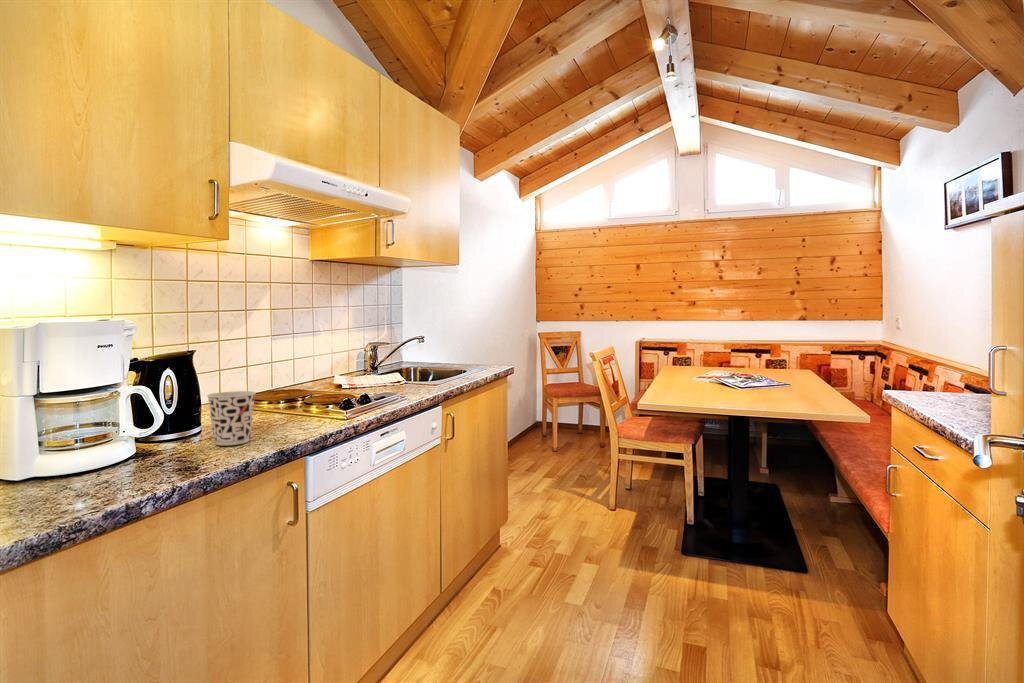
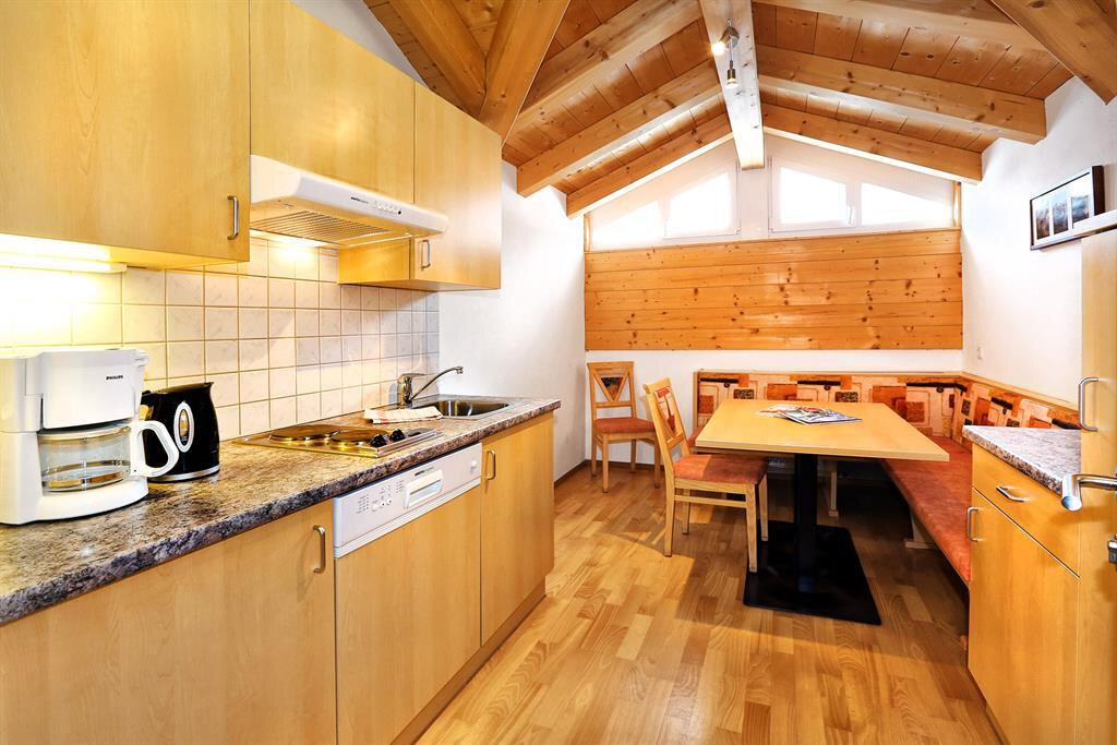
- cup (232, 418)
